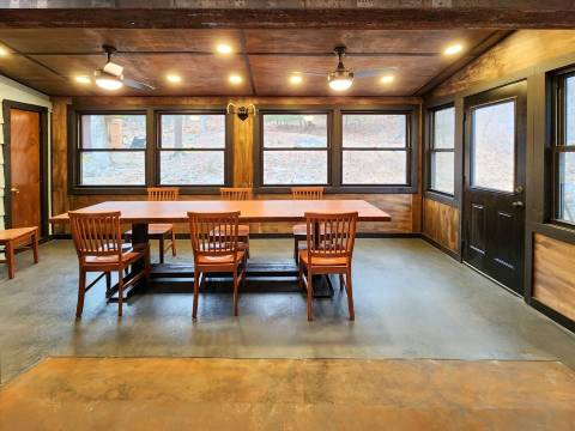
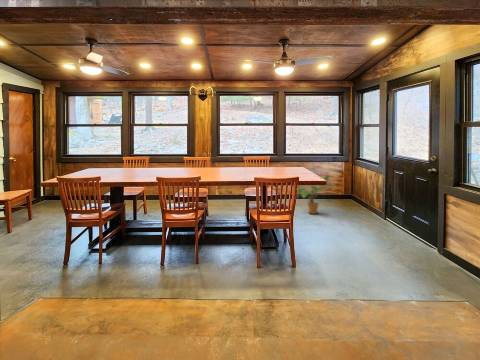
+ house plant (315, 191)
